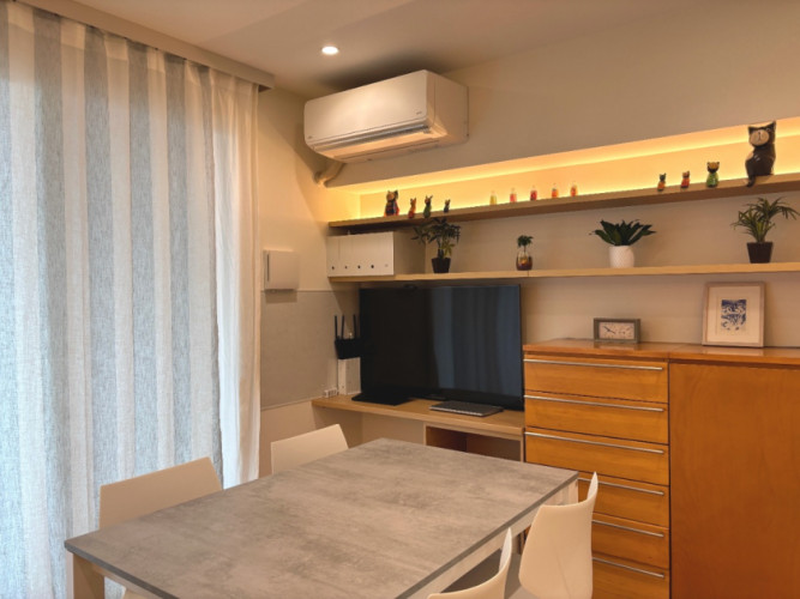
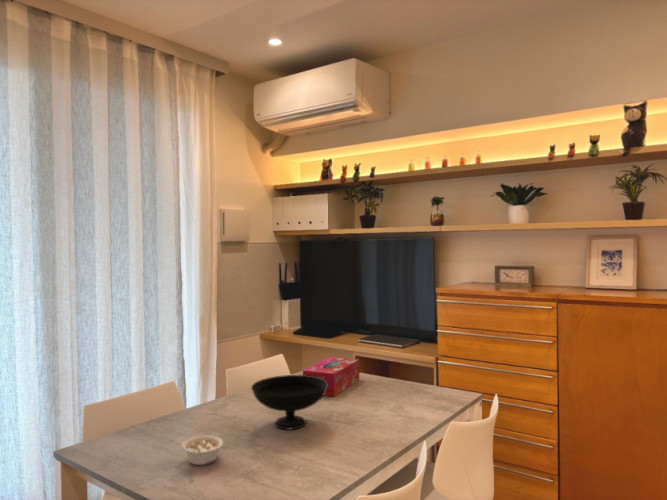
+ tissue box (332, 375)
+ legume (203, 450)
+ bowl (290, 404)
